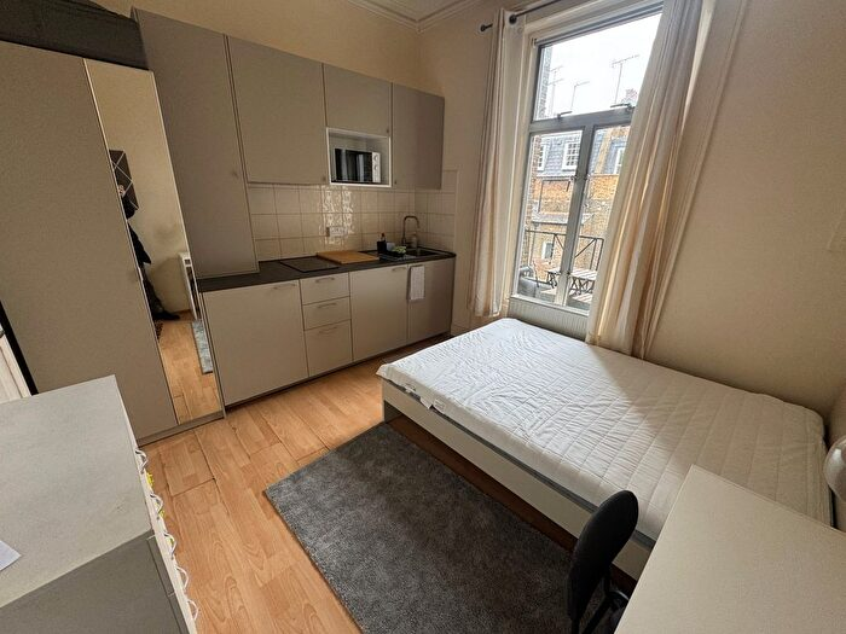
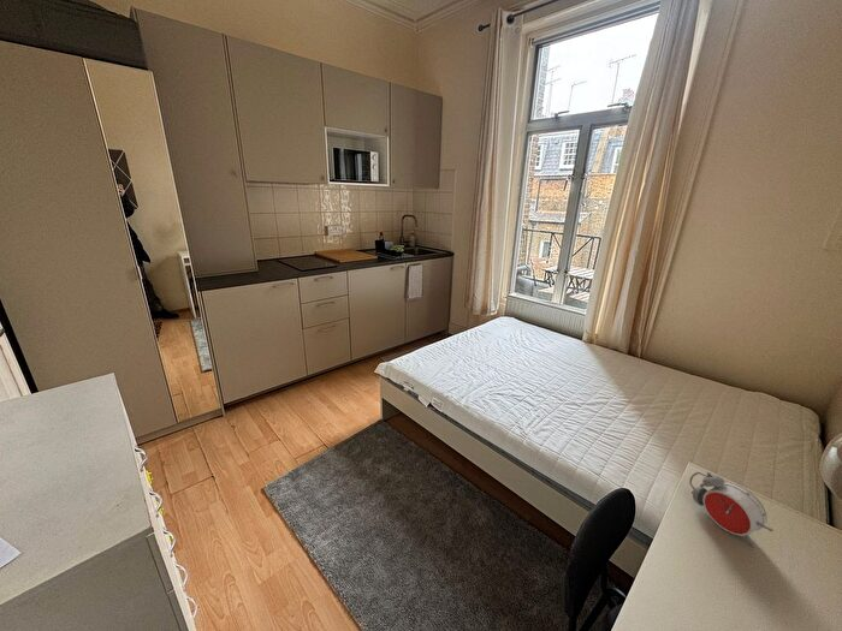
+ alarm clock (728, 504)
